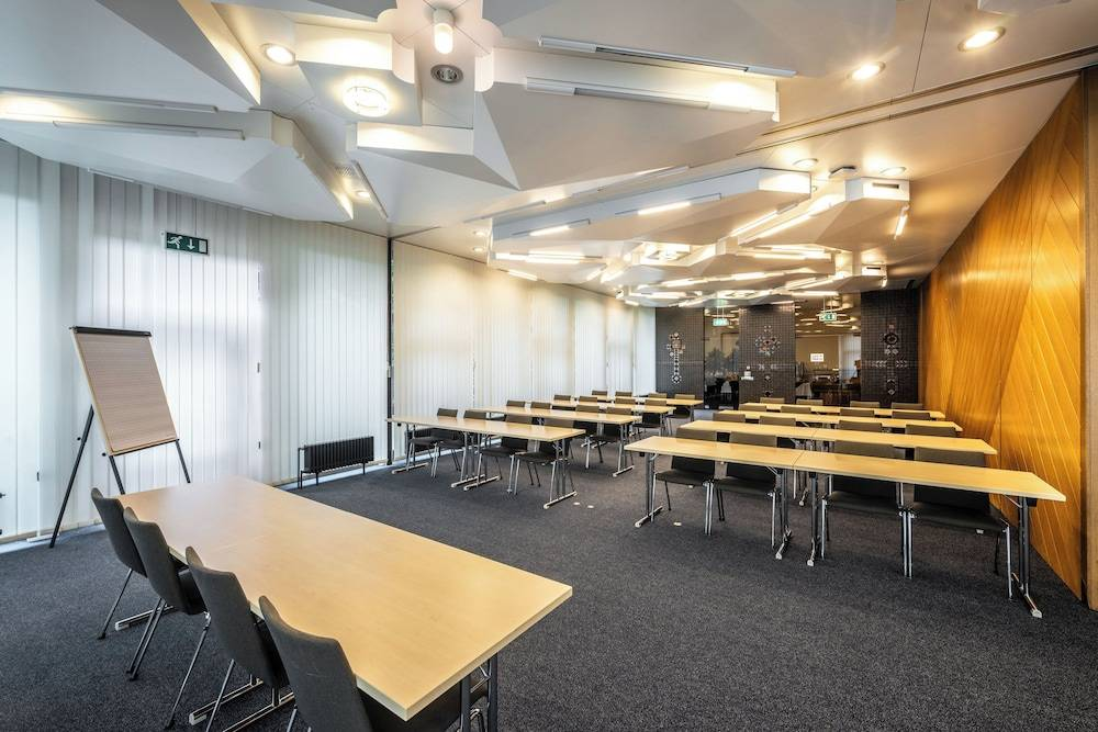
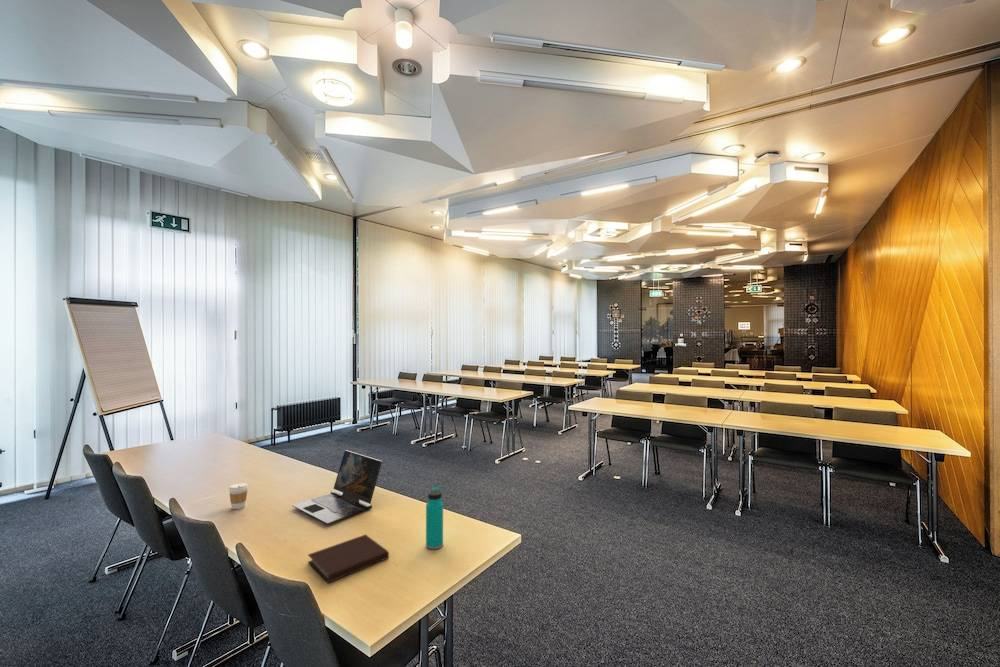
+ coffee cup (238, 495)
+ laptop (337, 484)
+ water bottle (434, 516)
+ notebook (348, 556)
